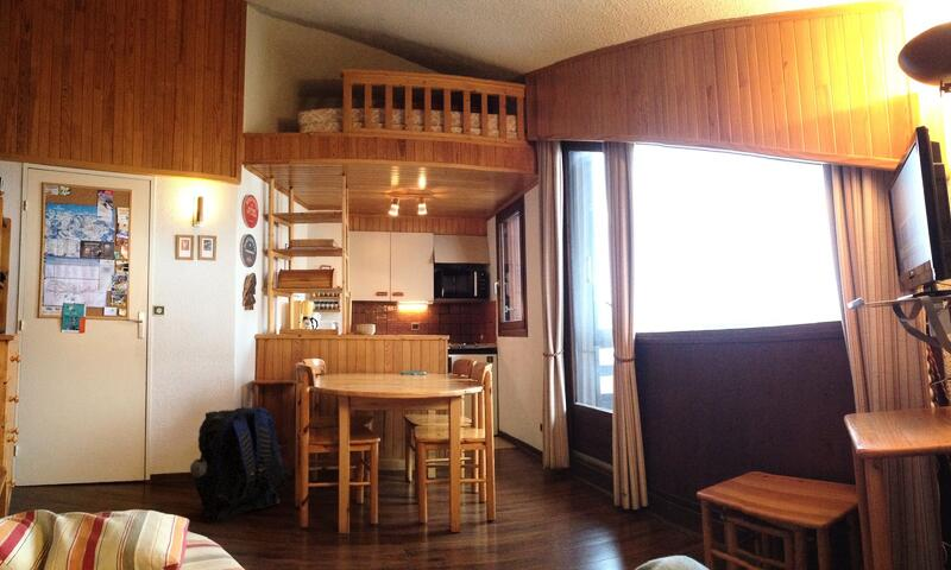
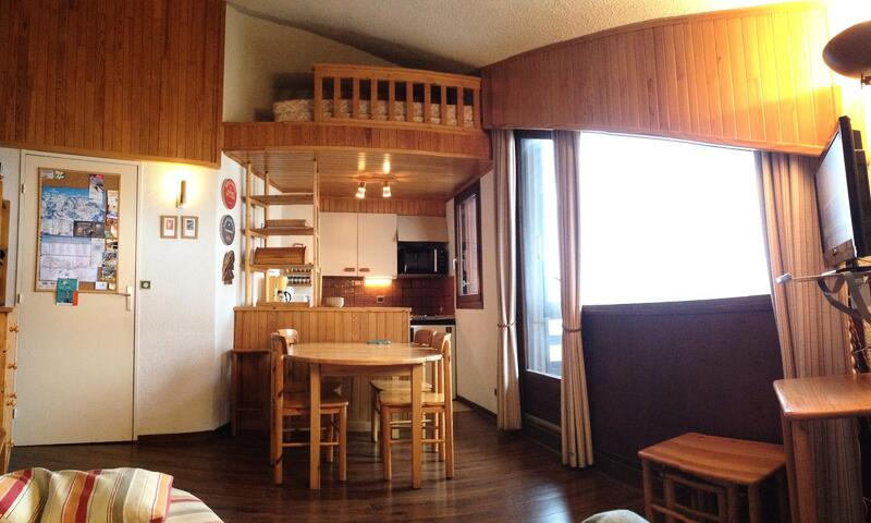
- backpack (243, 457)
